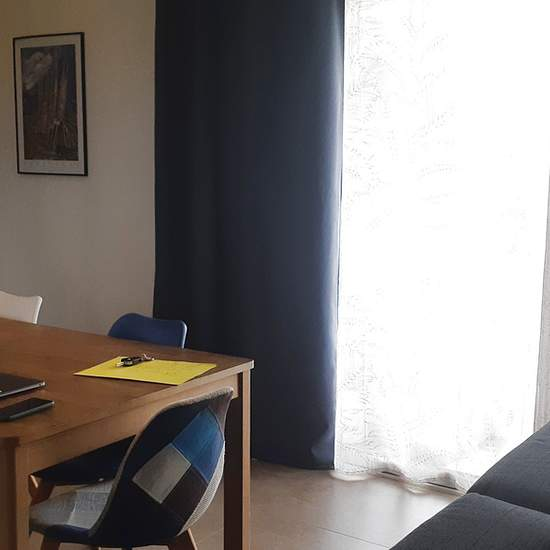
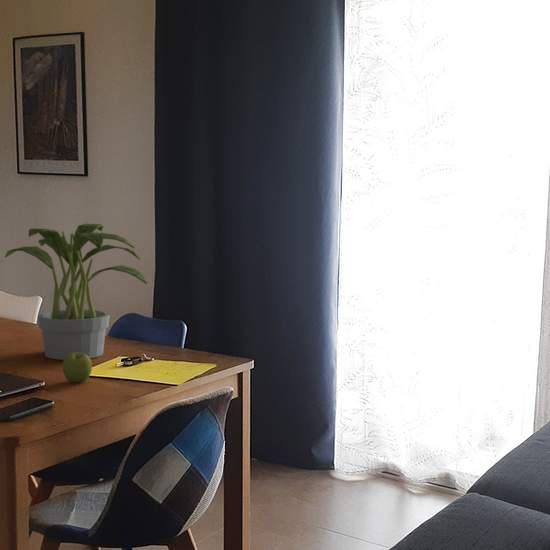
+ potted plant (72, 290)
+ apple (77, 367)
